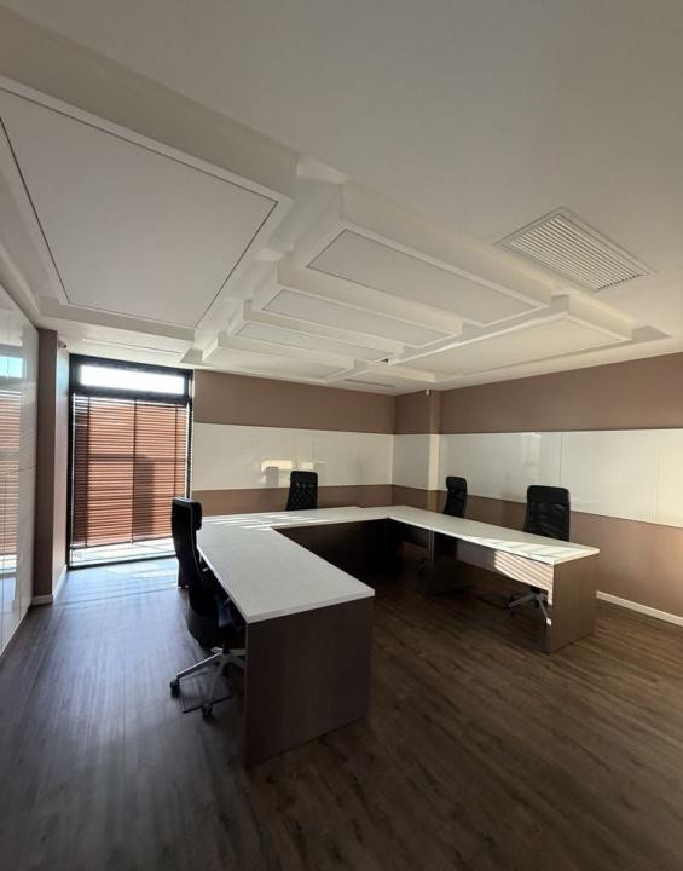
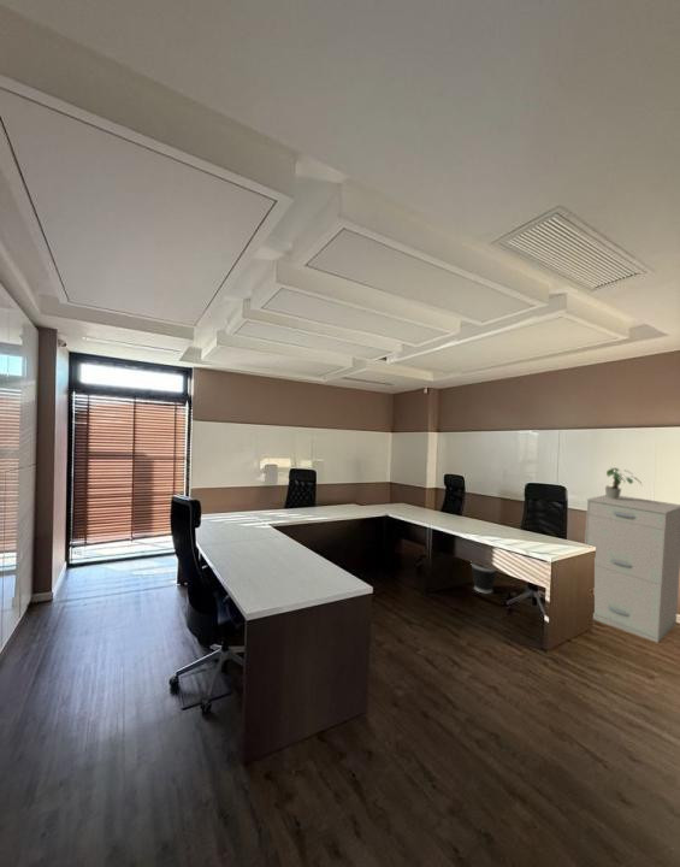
+ filing cabinet (631, 561)
+ potted plant (617, 483)
+ wastebasket (484, 577)
